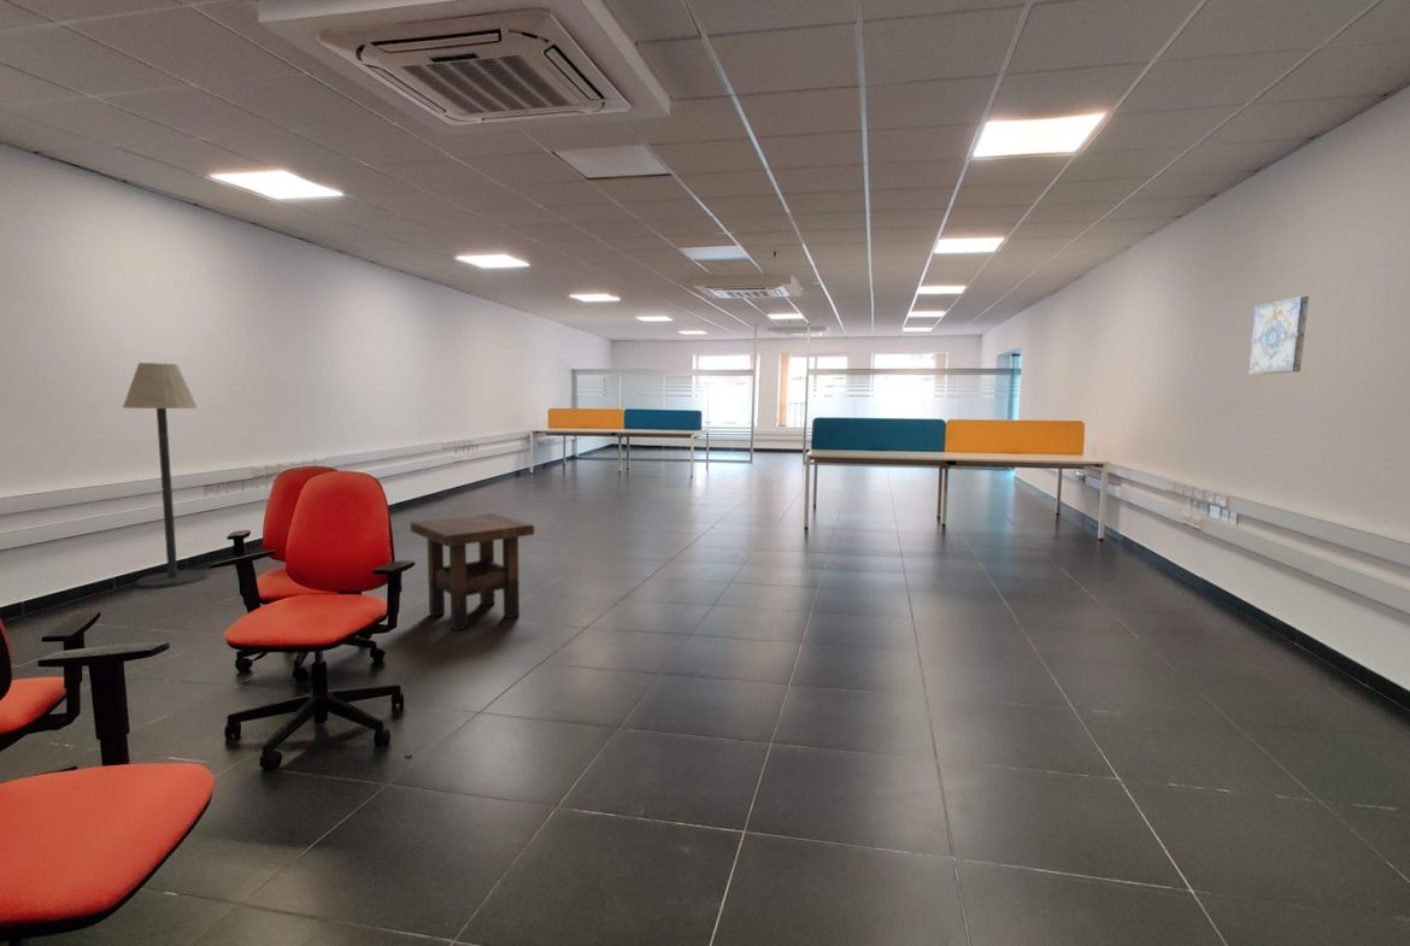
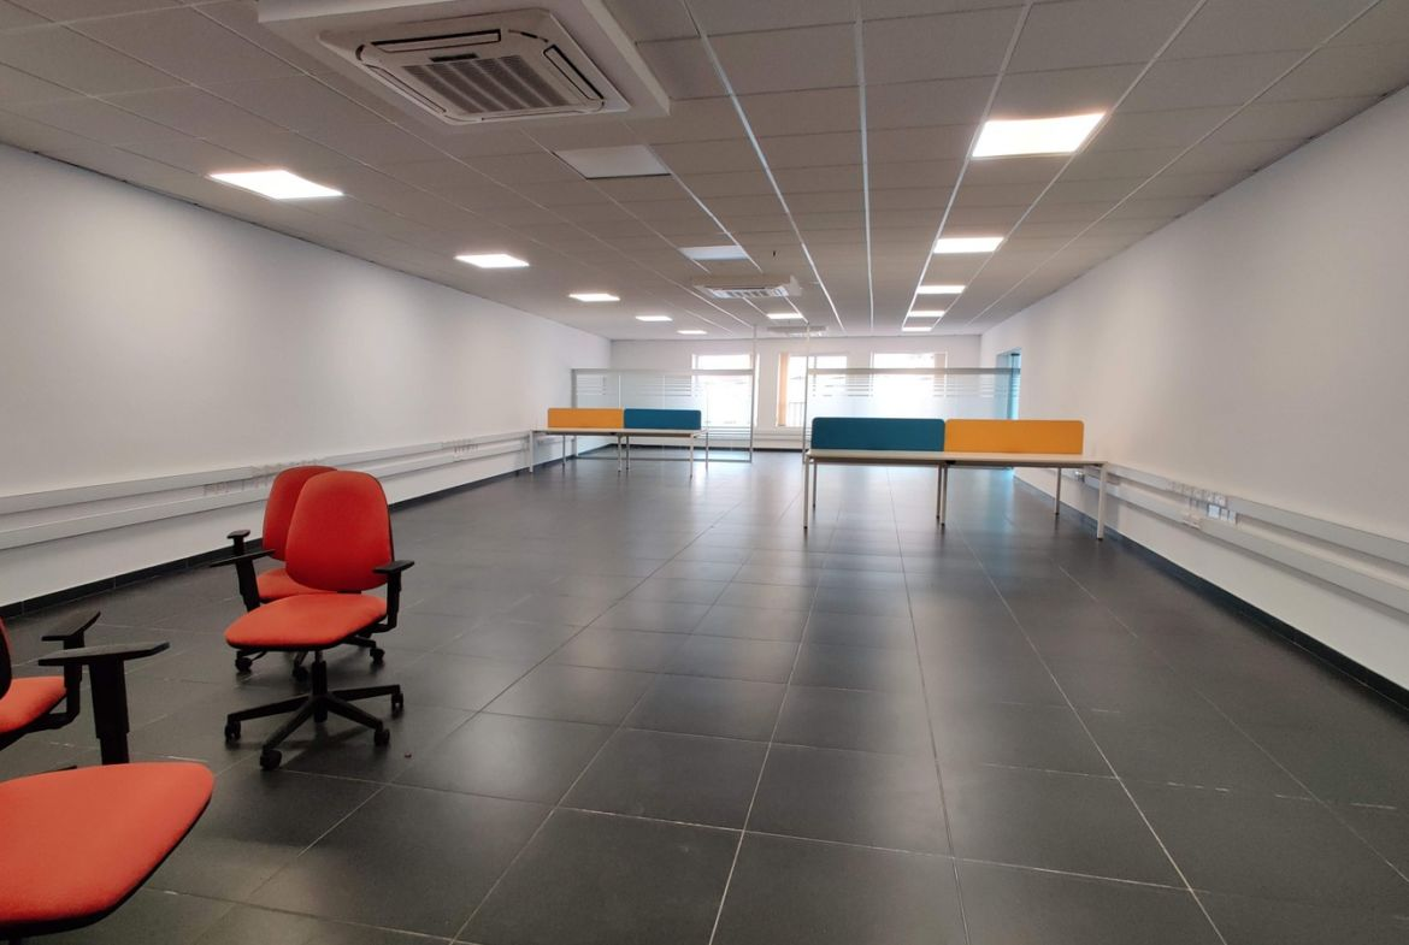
- floor lamp (165, 474)
- side table (472, 569)
- wall art (1276, 337)
